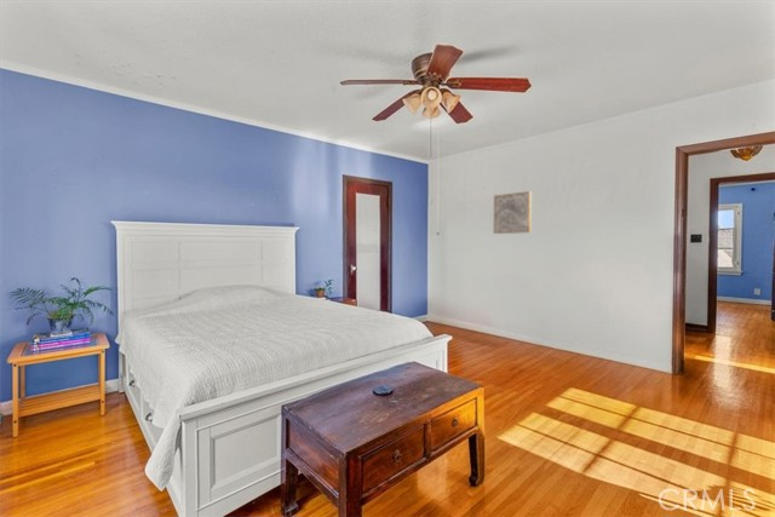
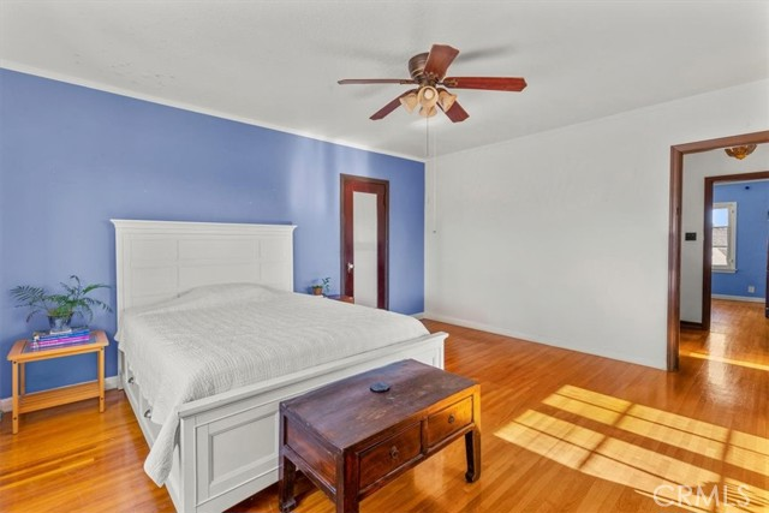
- wall art (511, 213)
